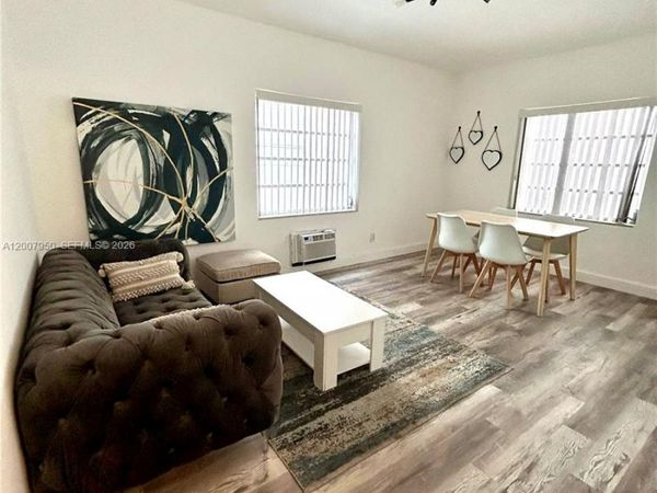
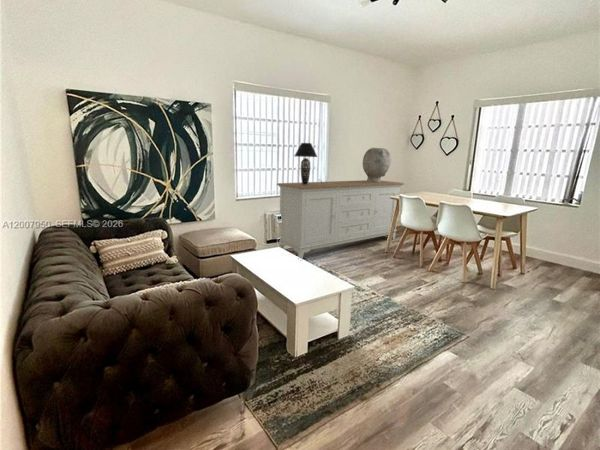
+ sideboard (343, 214)
+ table lamp (305, 164)
+ vessel (376, 165)
